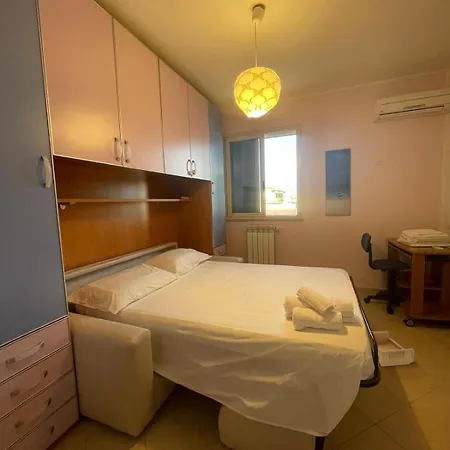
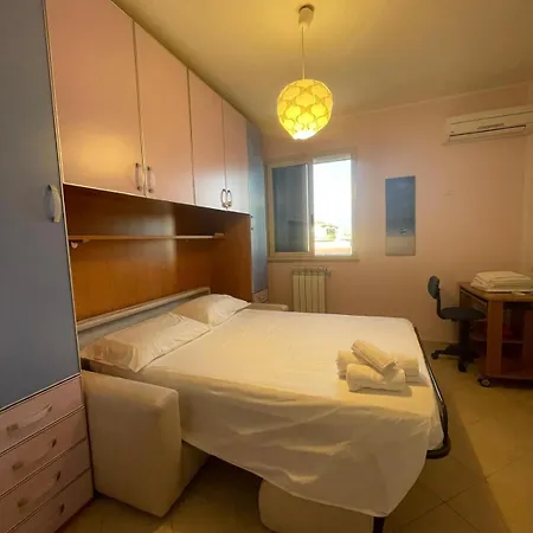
- storage bin (385, 347)
